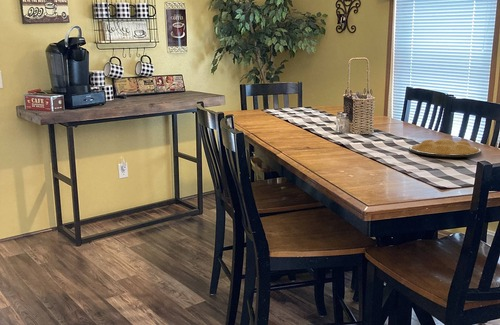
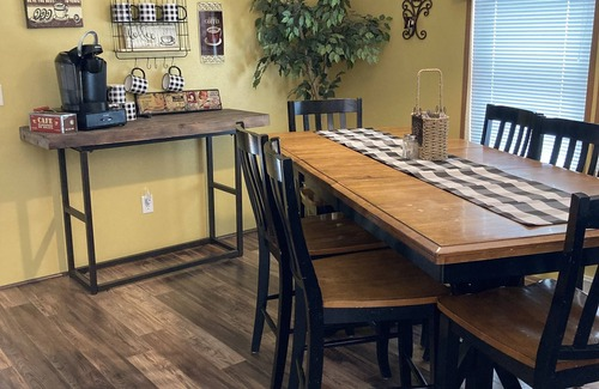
- plate (444, 144)
